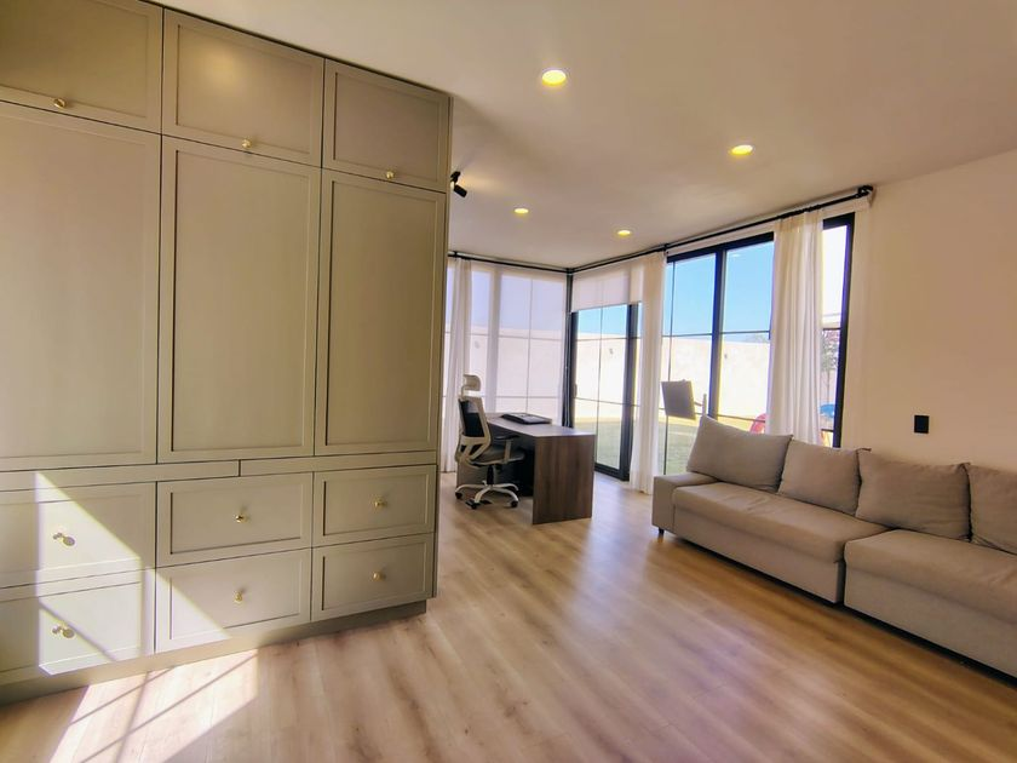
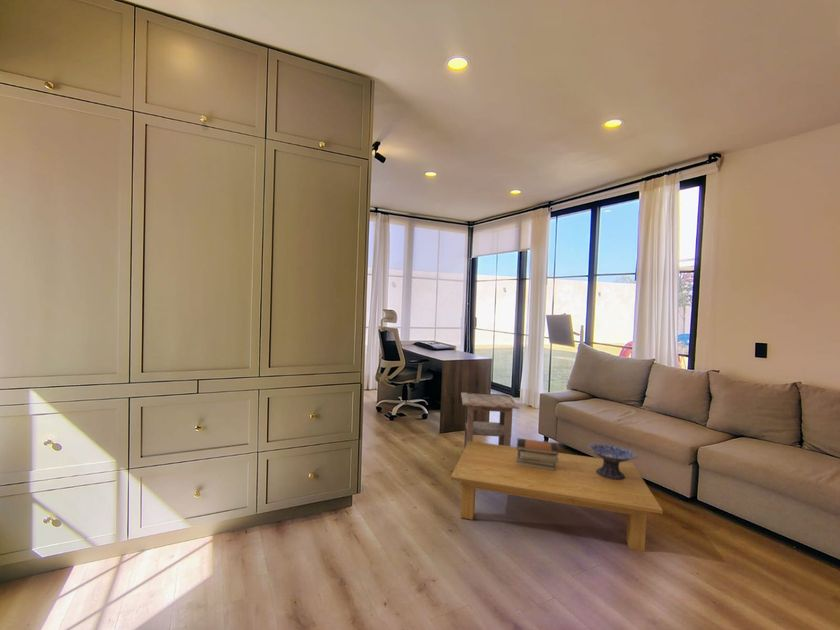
+ side table (486, 428)
+ book stack (536, 453)
+ decorative bowl (611, 461)
+ coffee table (546, 489)
